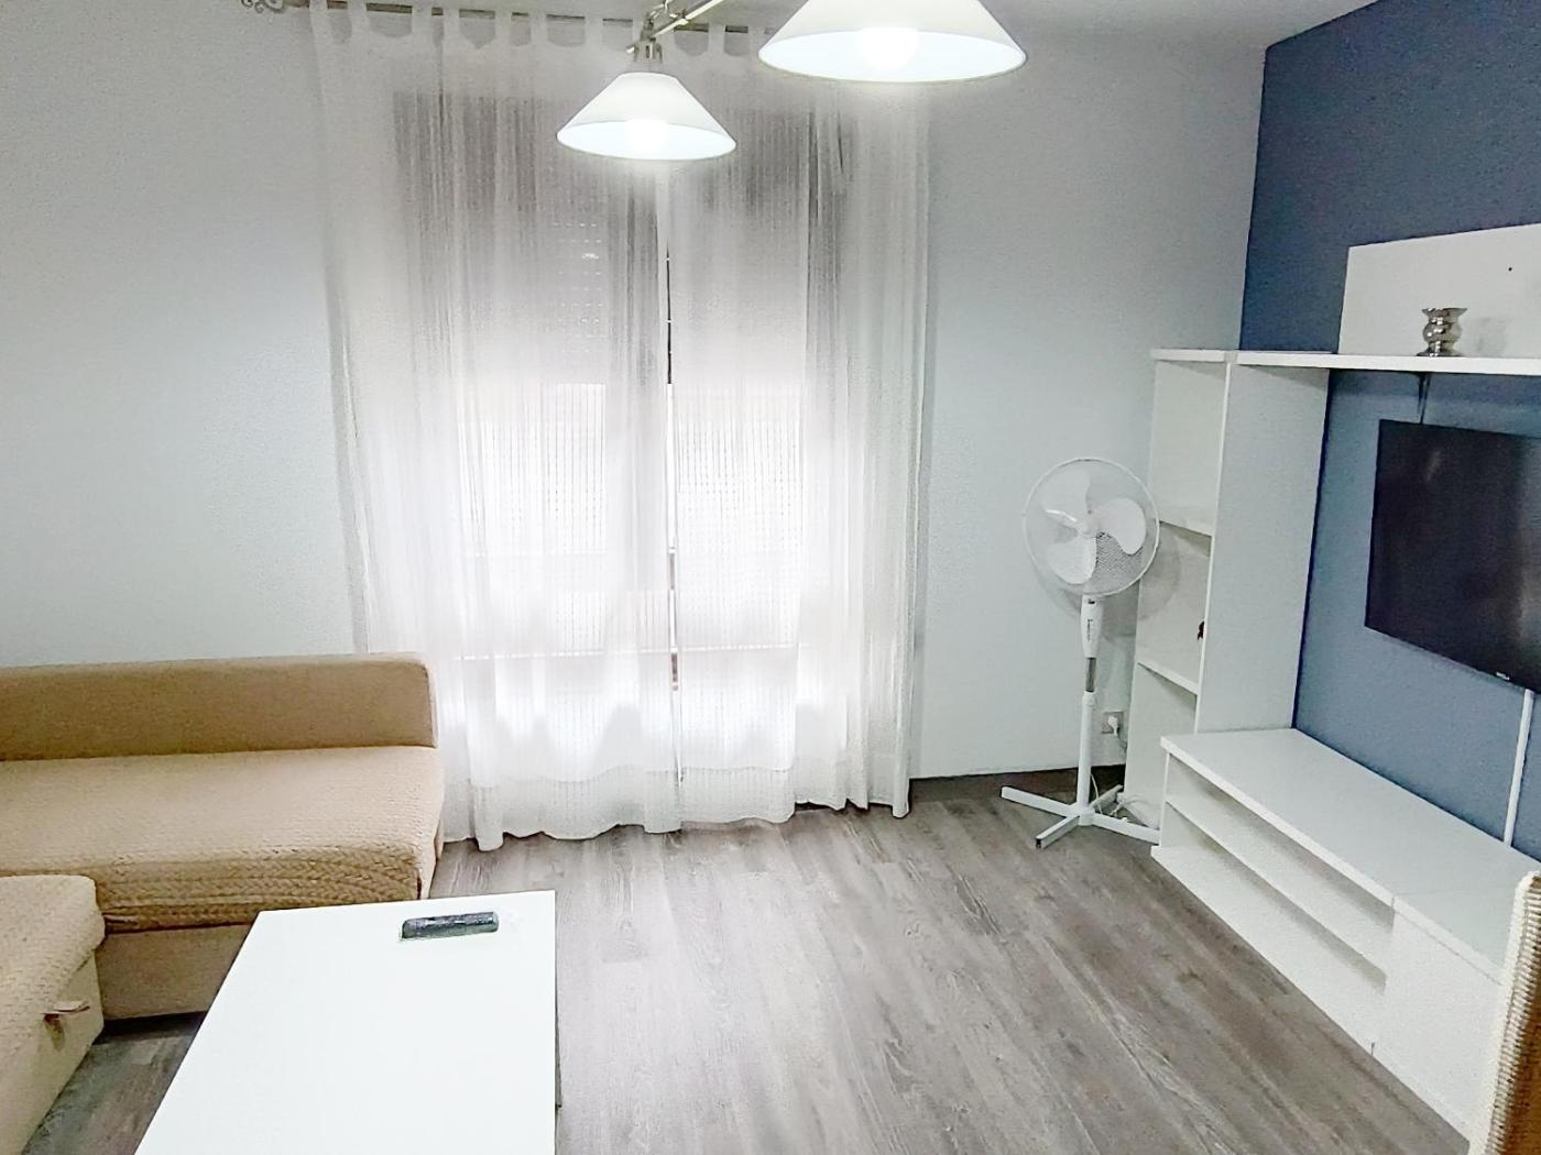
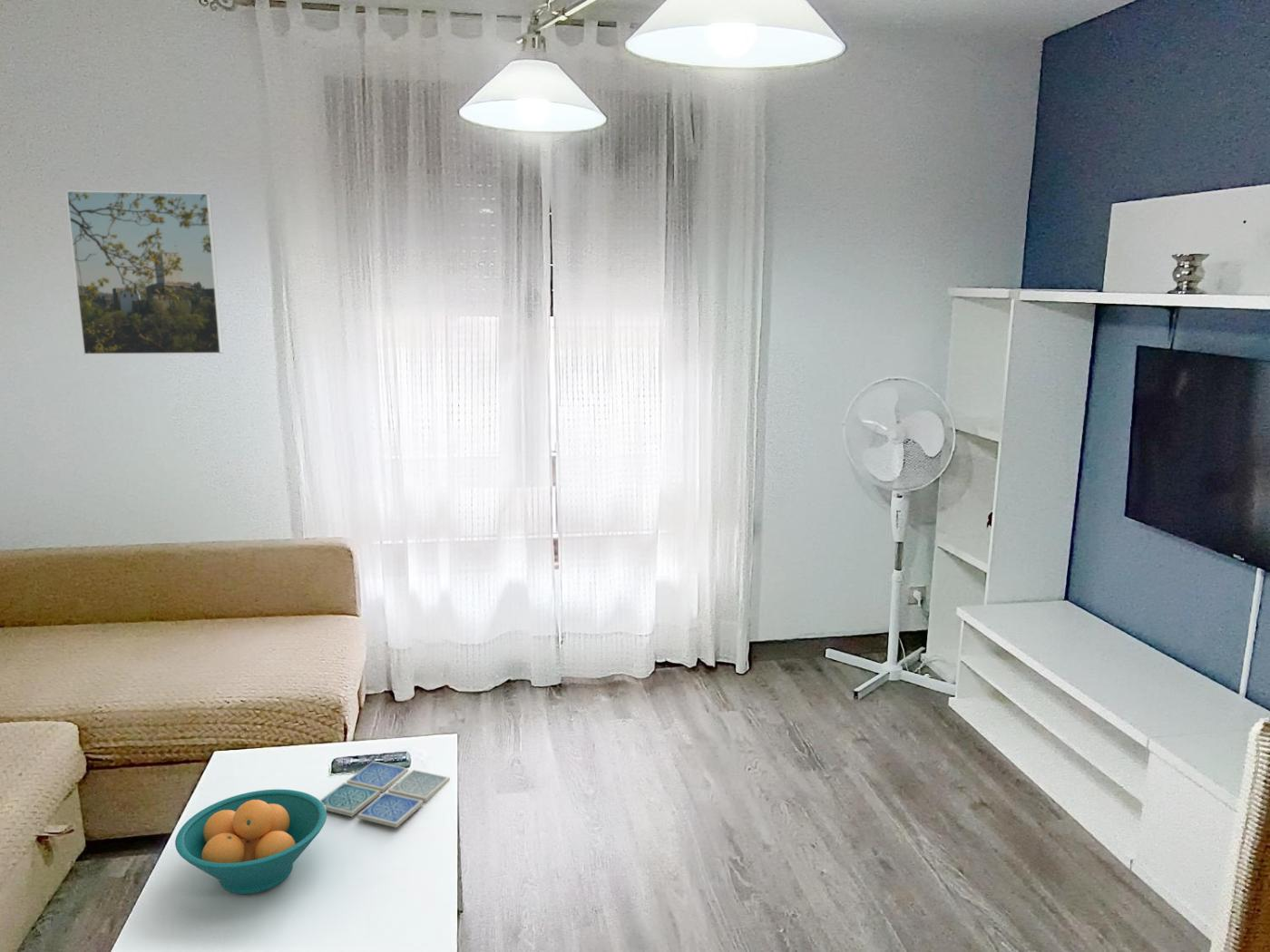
+ fruit bowl (254, 839)
+ drink coaster (383, 792)
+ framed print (146, 274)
